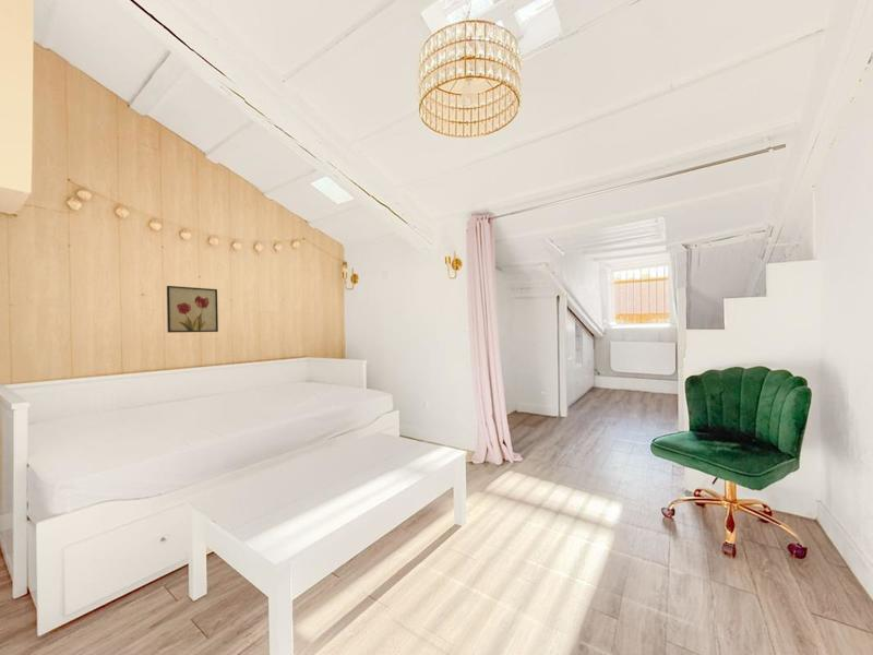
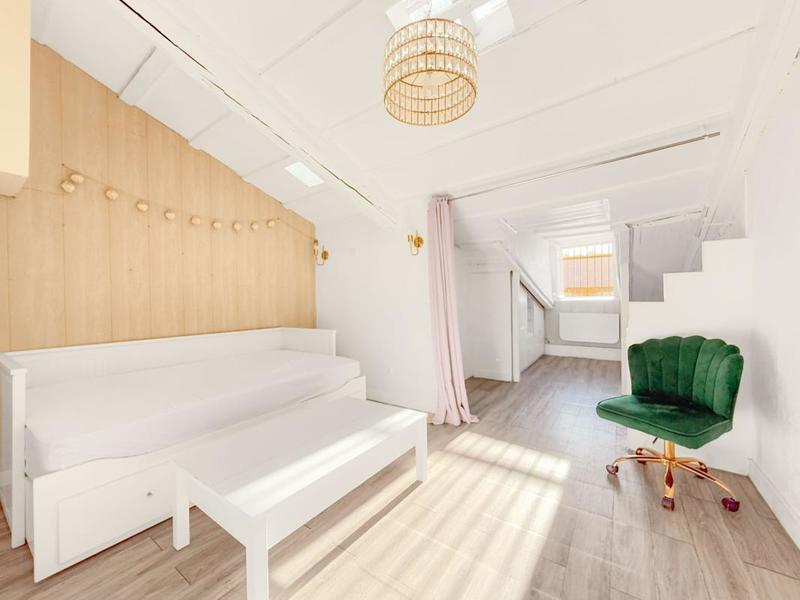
- wall art (193, 309)
